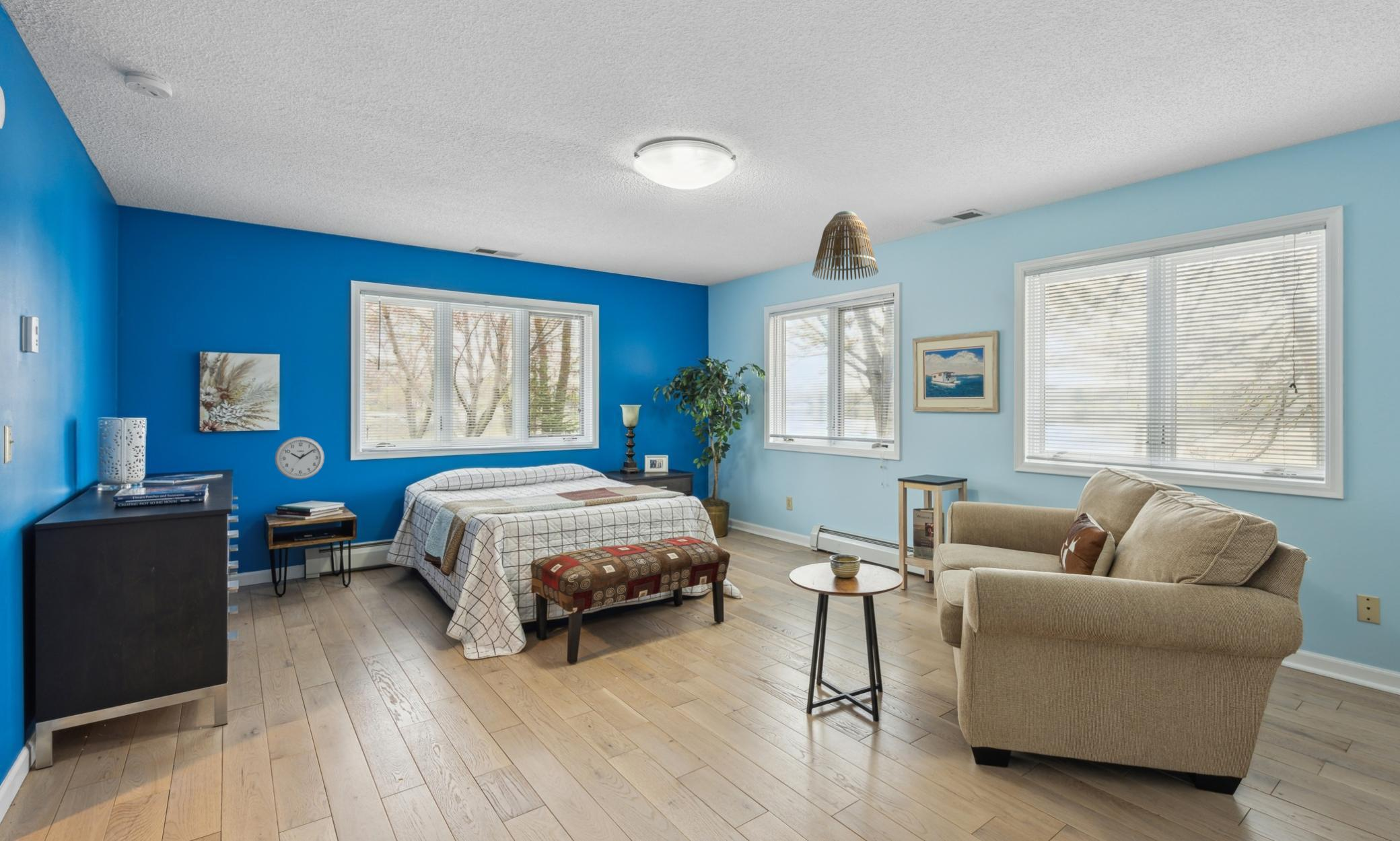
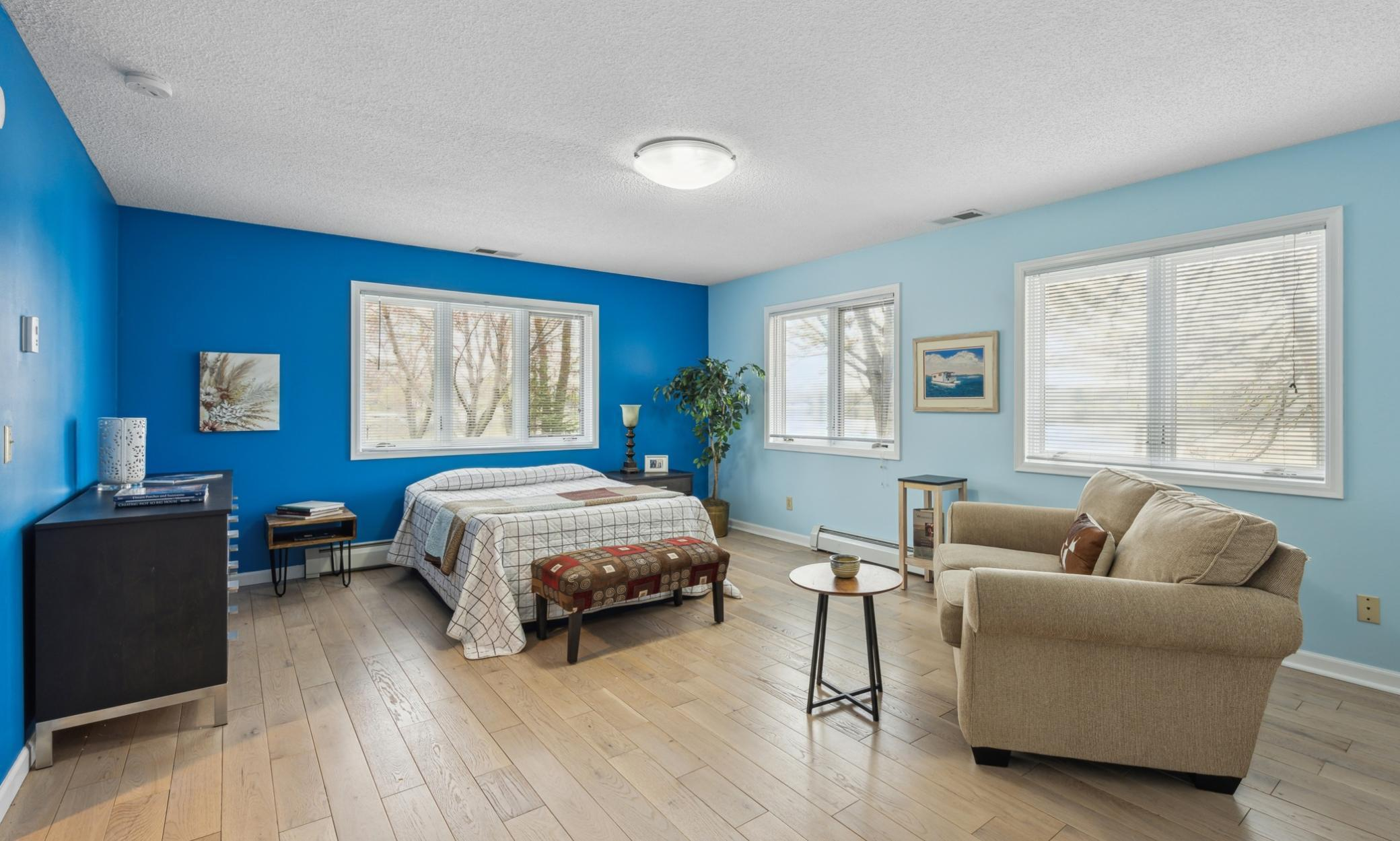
- lamp shade (844, 243)
- wall clock (300, 458)
